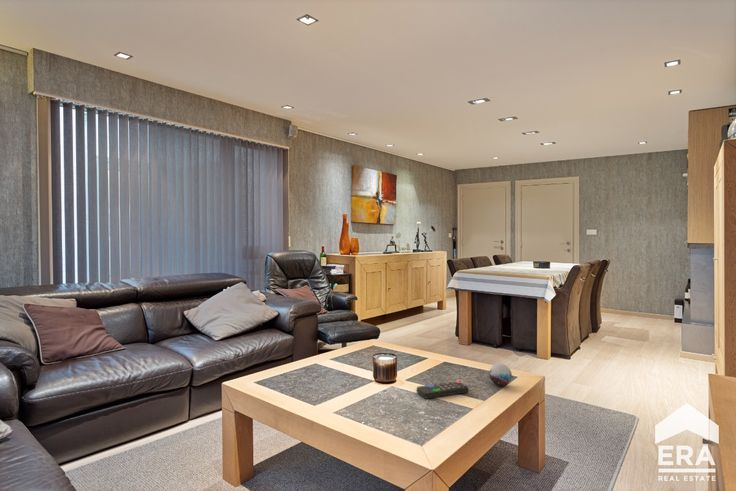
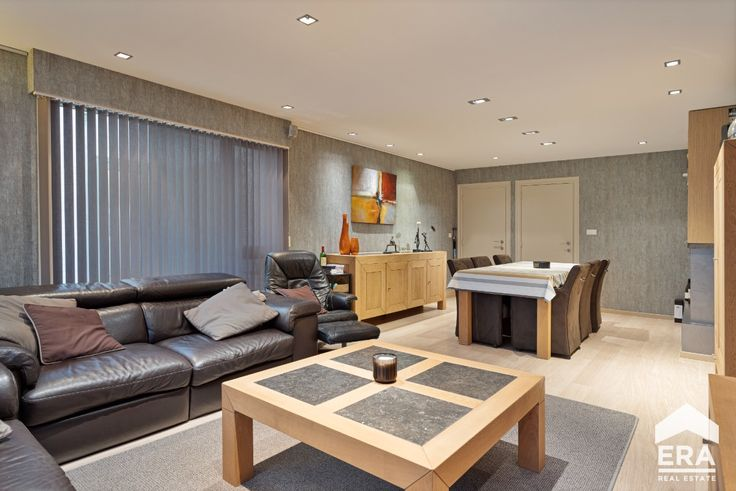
- remote control (442, 389)
- decorative orb (500, 374)
